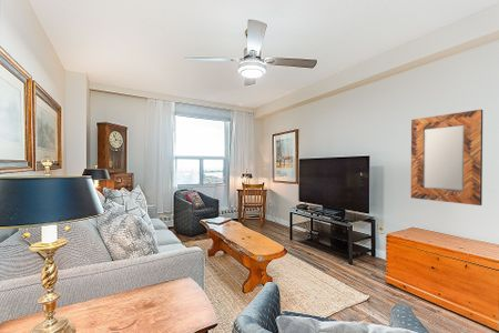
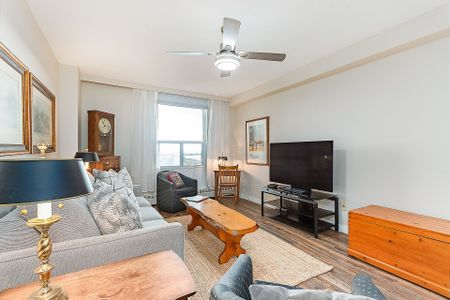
- home mirror (442, 158)
